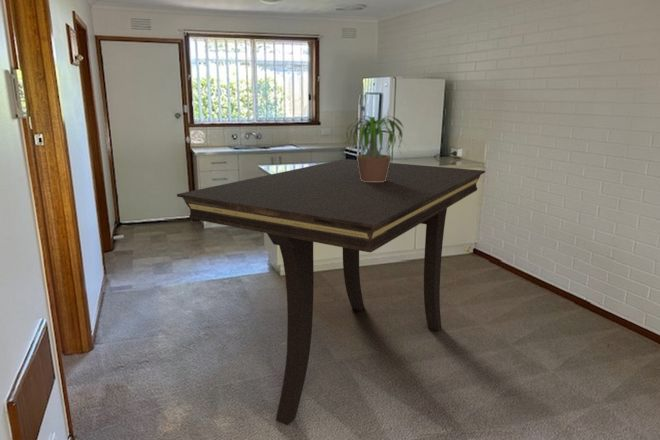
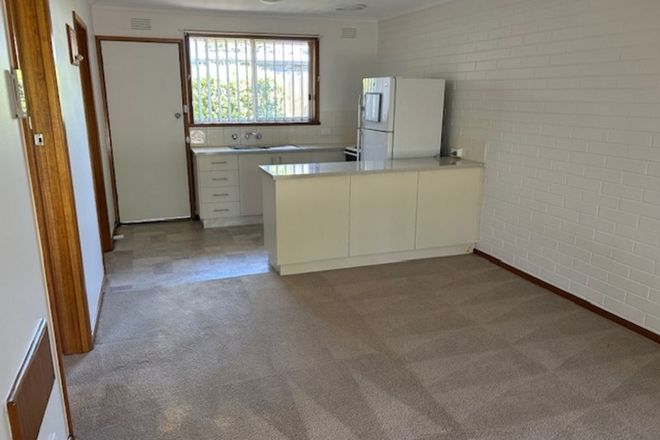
- potted plant (380, 148)
- dining table (352, 274)
